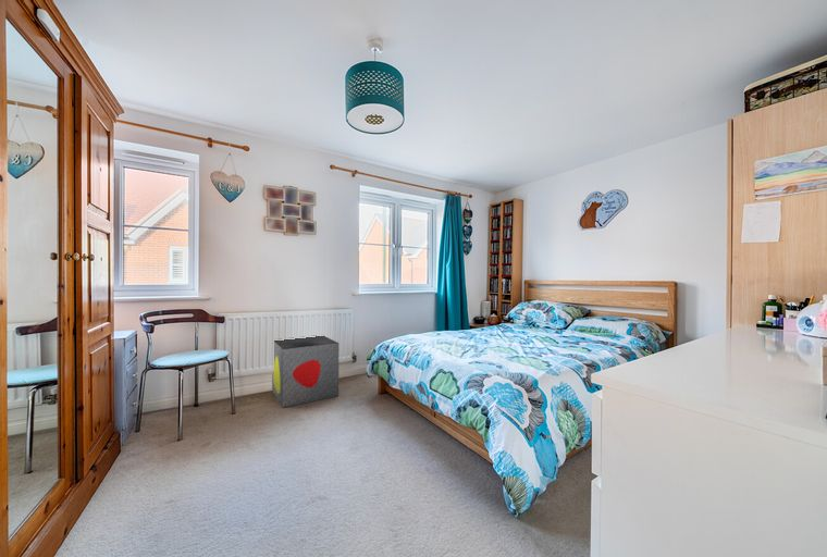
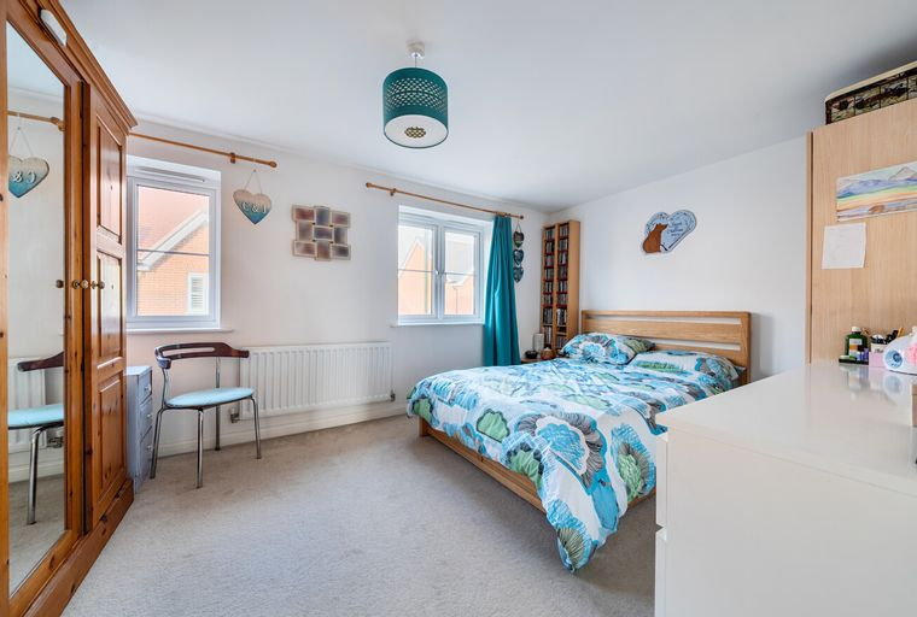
- storage bin (305, 367)
